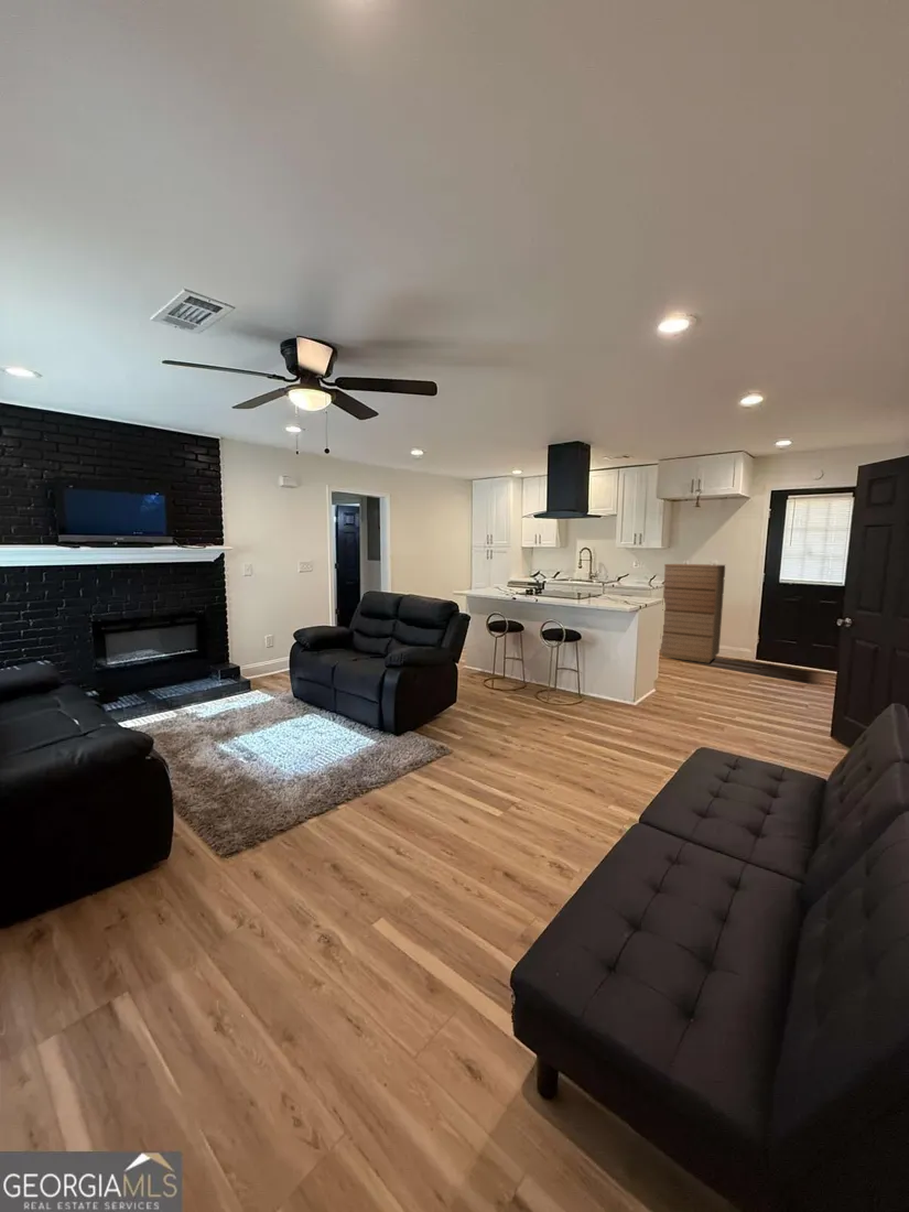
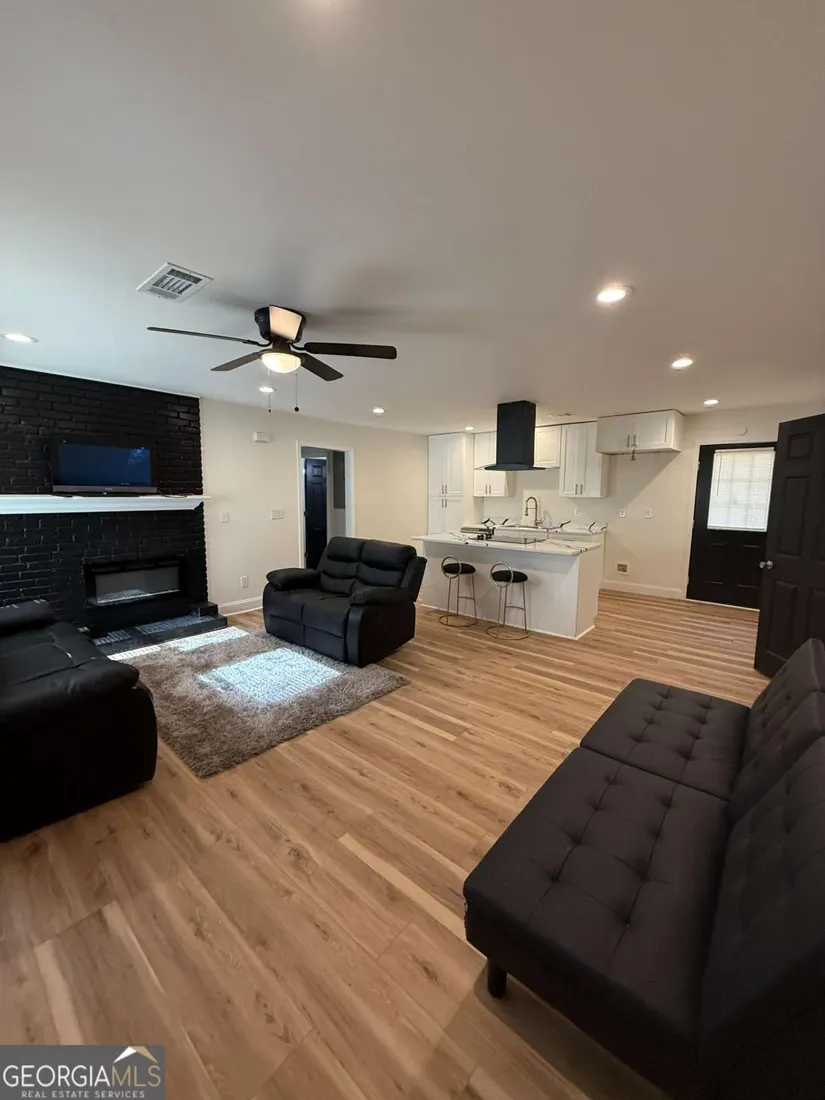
- dresser (692, 610)
